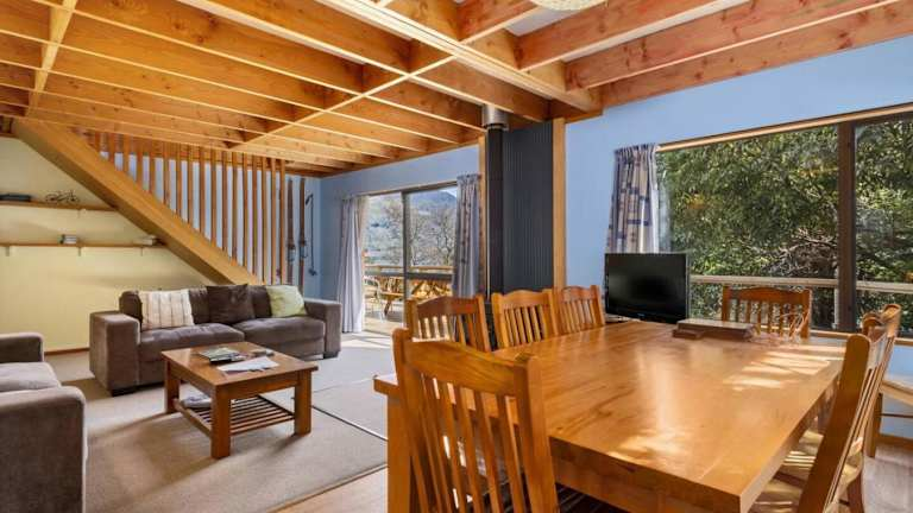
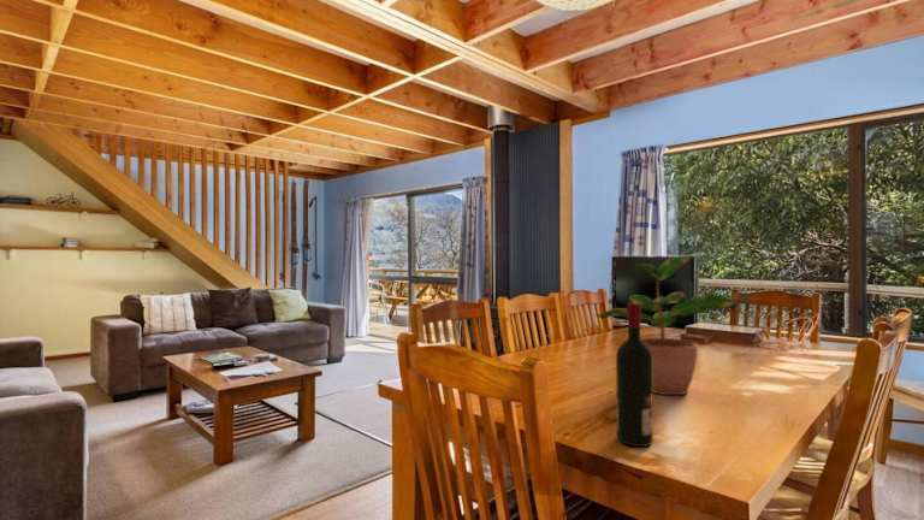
+ alcohol (634, 372)
+ potted plant (664, 323)
